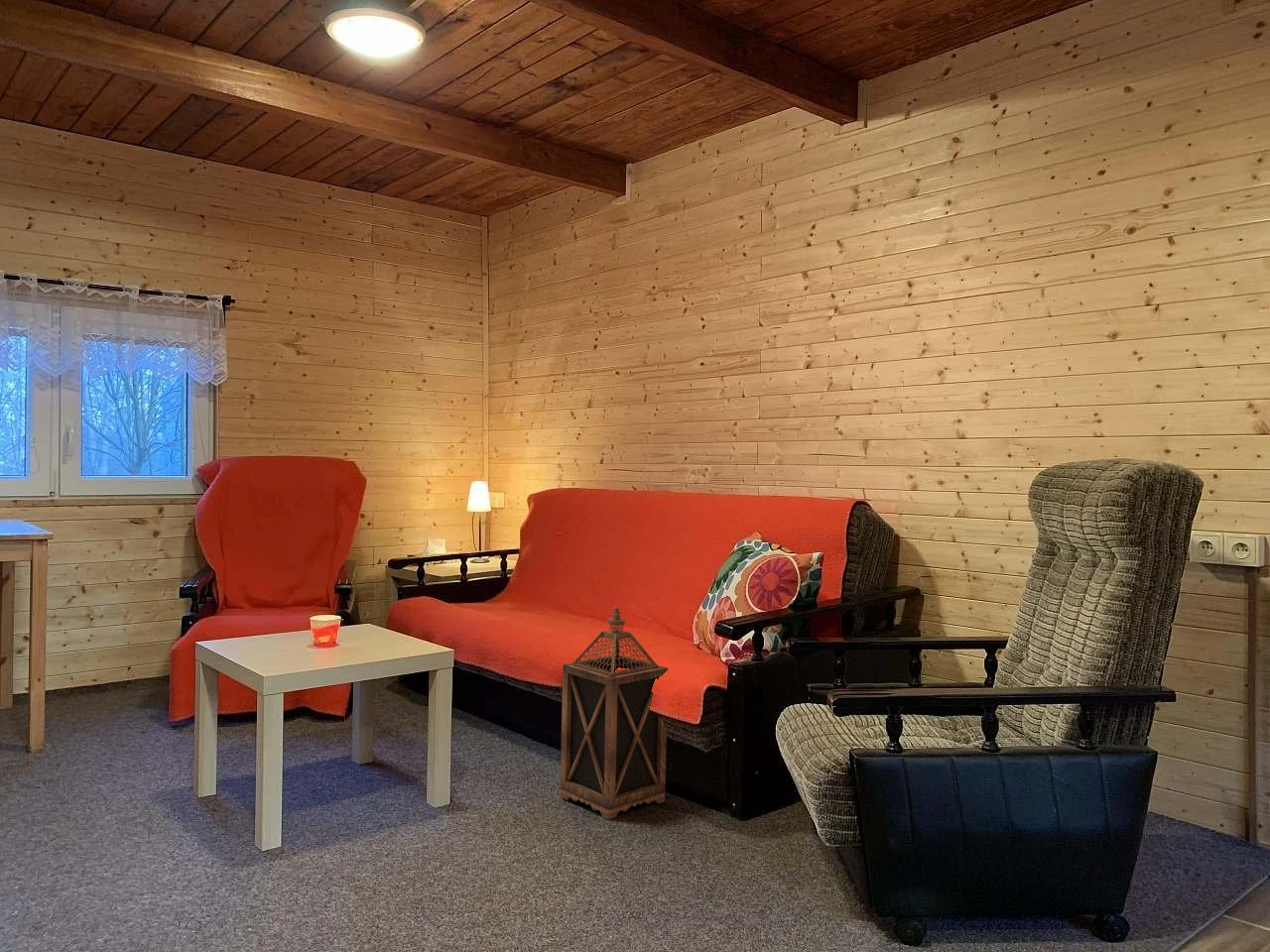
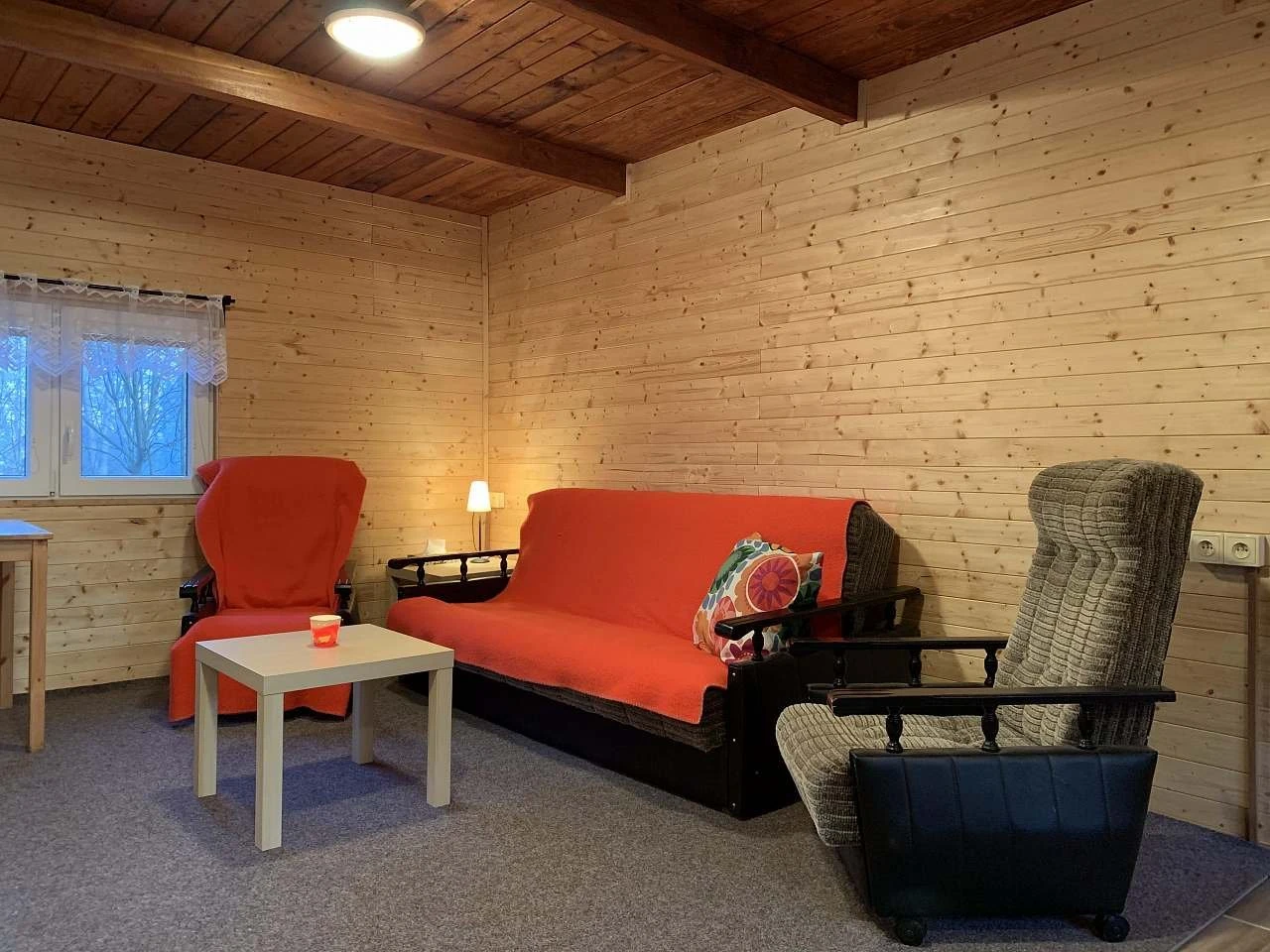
- lantern (614, 703)
